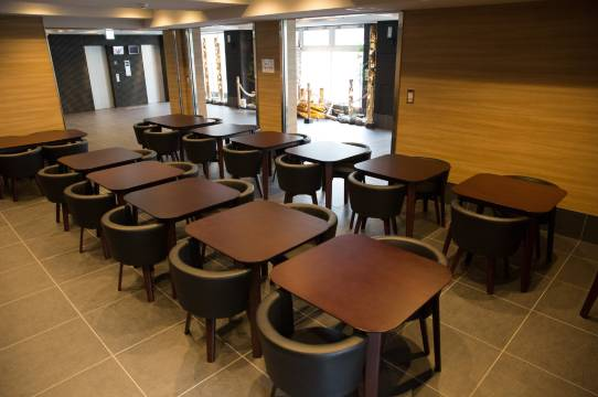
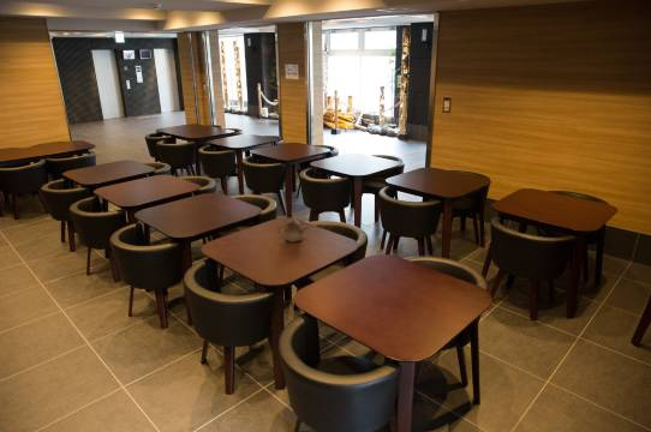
+ teapot (292, 228)
